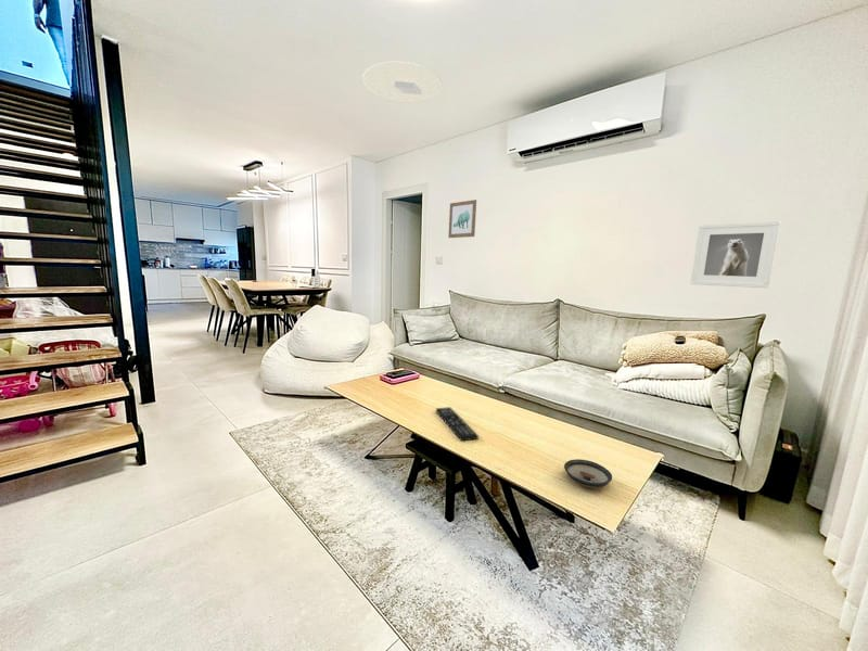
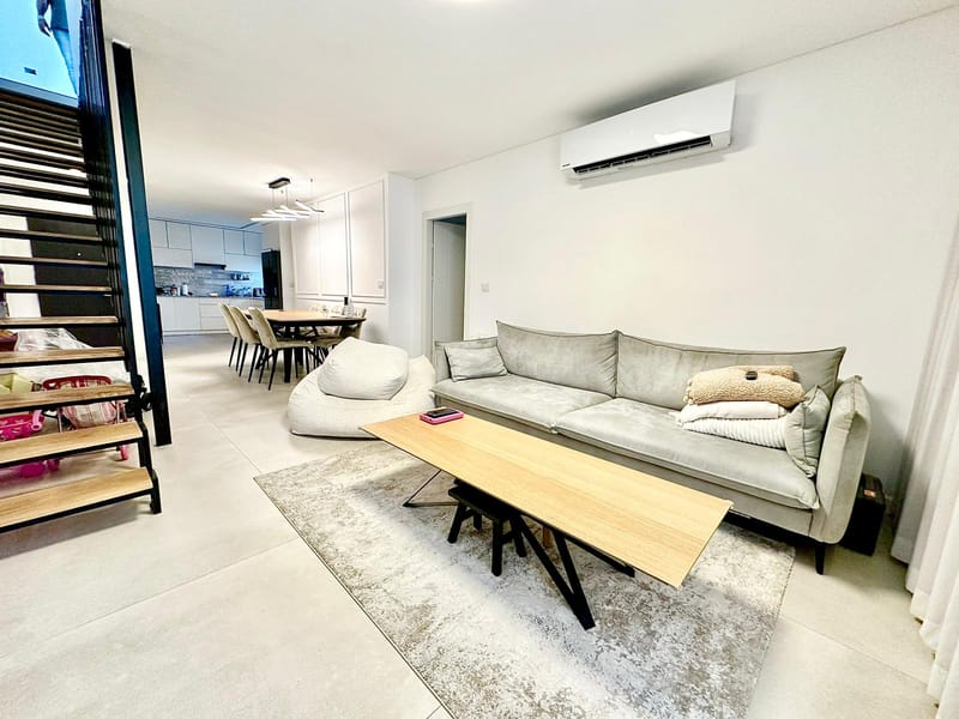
- wall art (461, 219)
- ceiling light (403, 80)
- remote control (455, 421)
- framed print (732, 255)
- saucer (587, 475)
